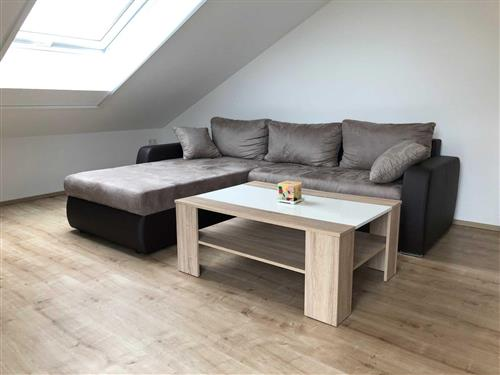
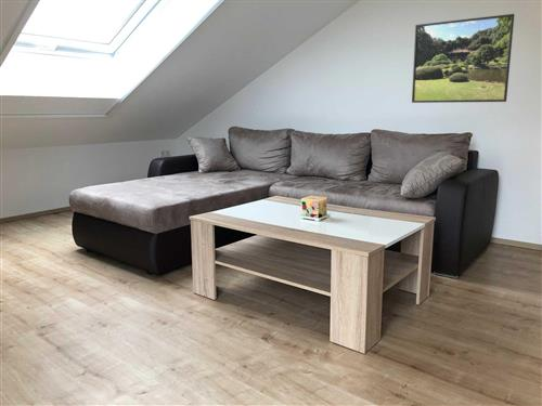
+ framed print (459, 62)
